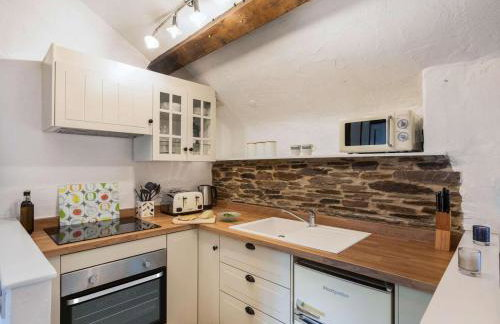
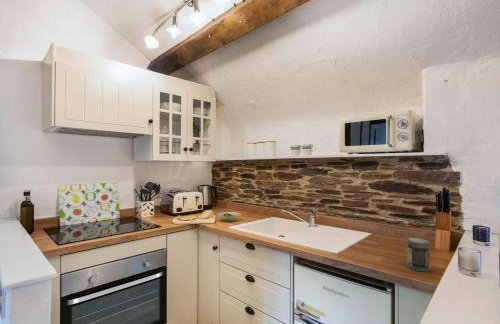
+ jar (418, 254)
